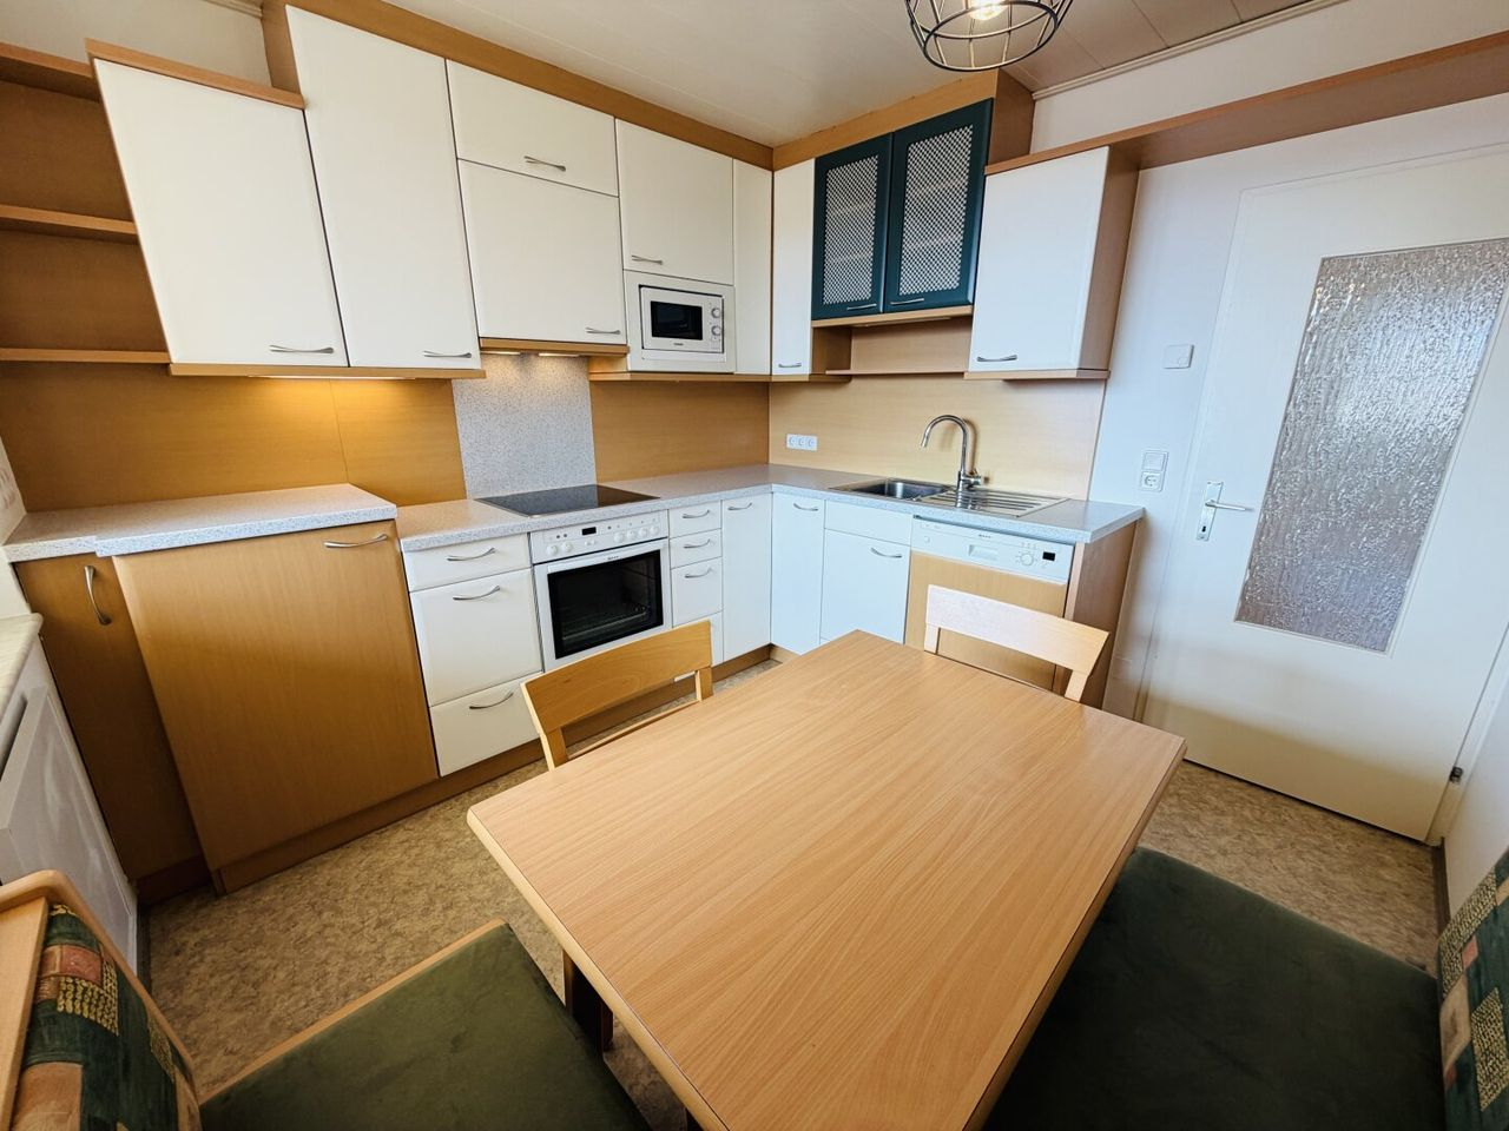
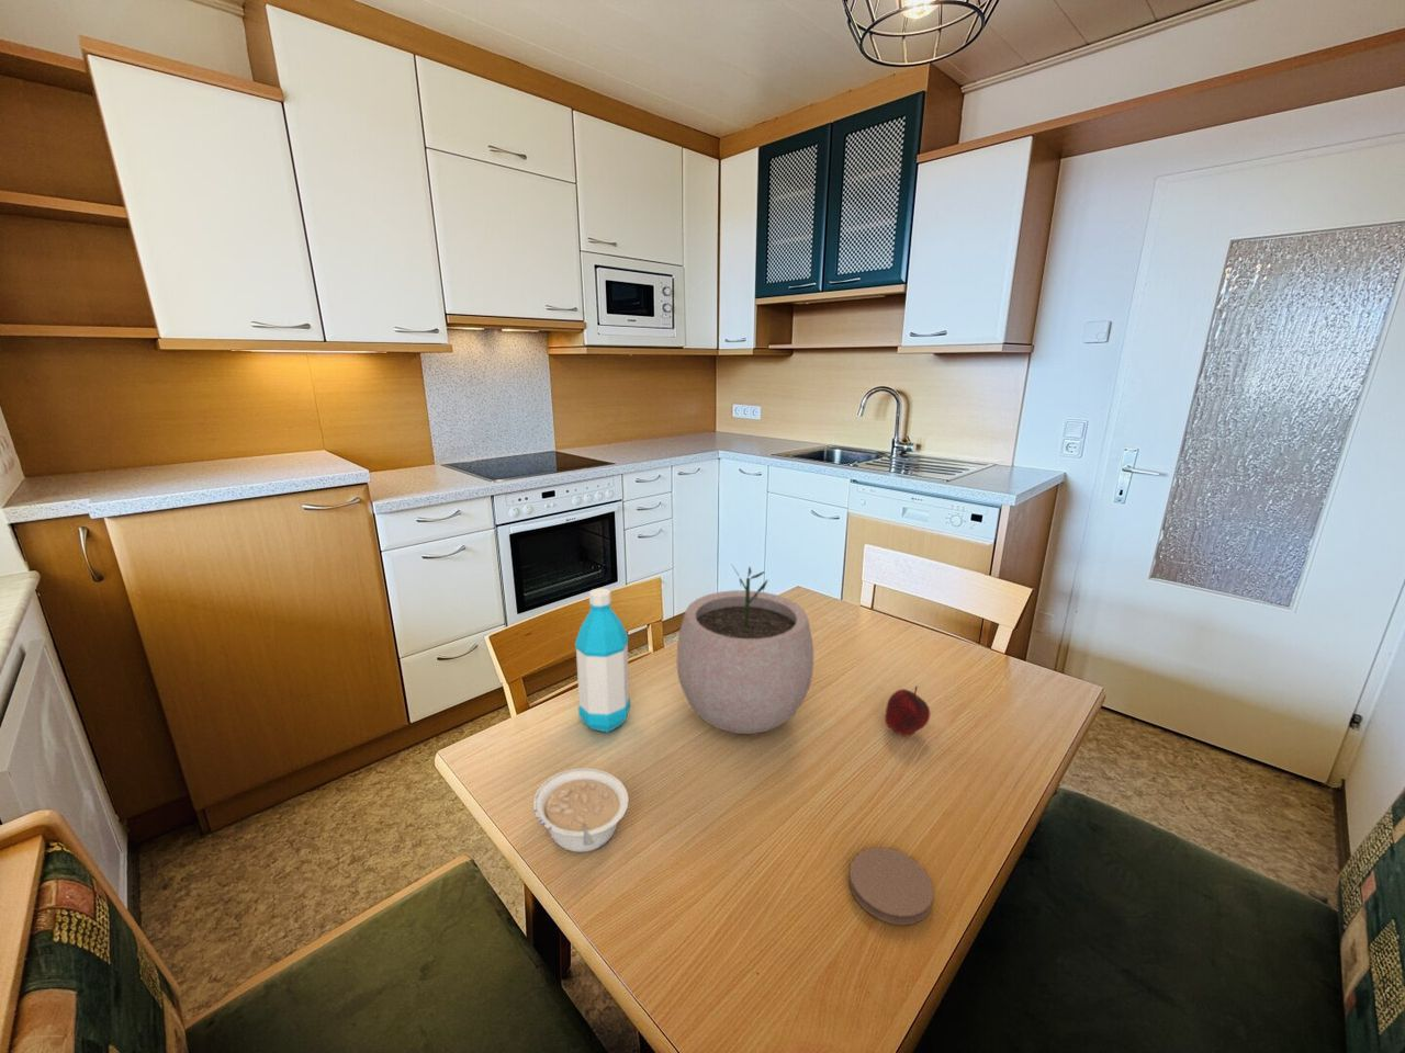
+ water bottle (603, 658)
+ coaster (891, 883)
+ legume (584, 812)
+ plant pot (745, 643)
+ apple (906, 712)
